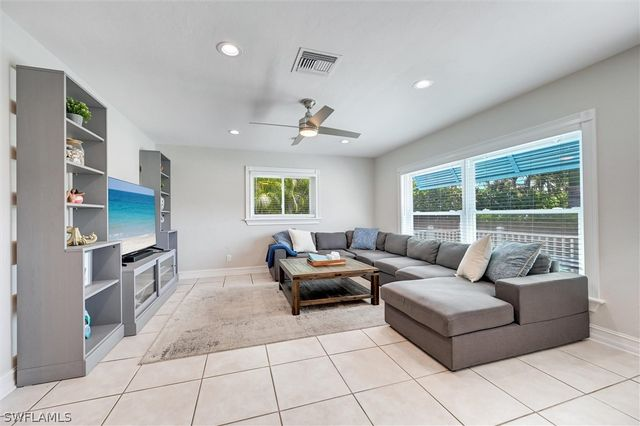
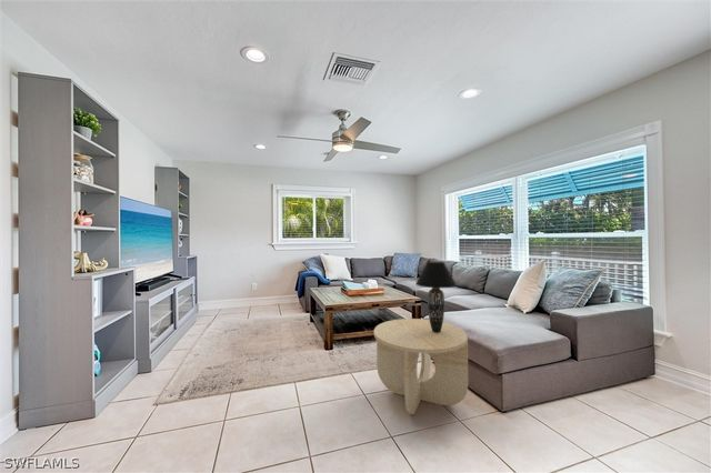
+ table lamp (435, 296)
+ side table (421, 364)
